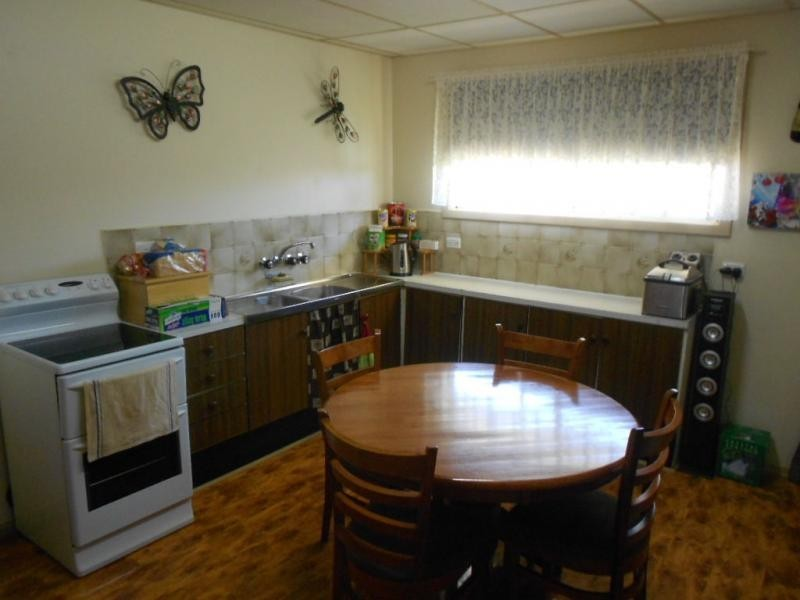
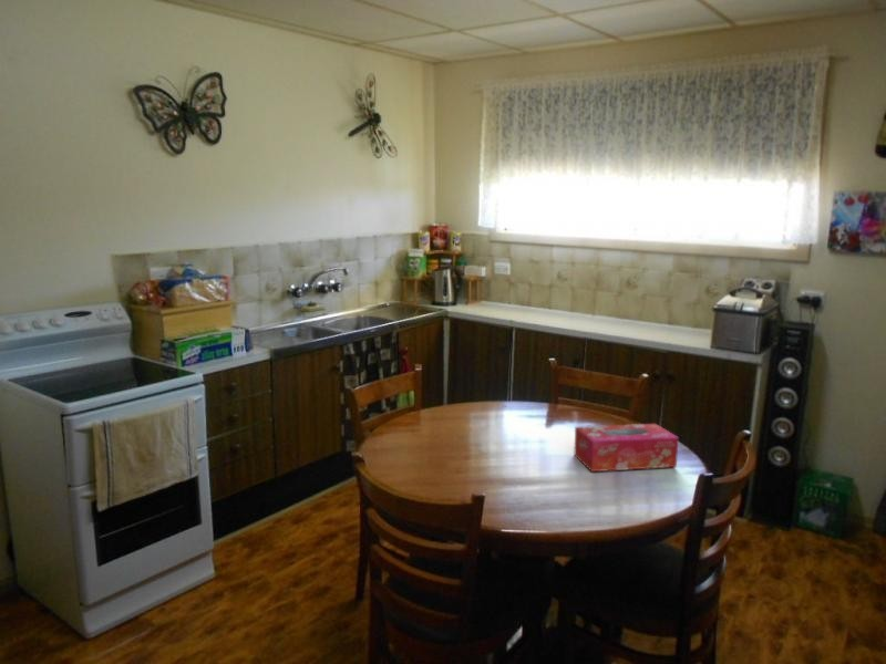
+ tissue box (625, 446)
